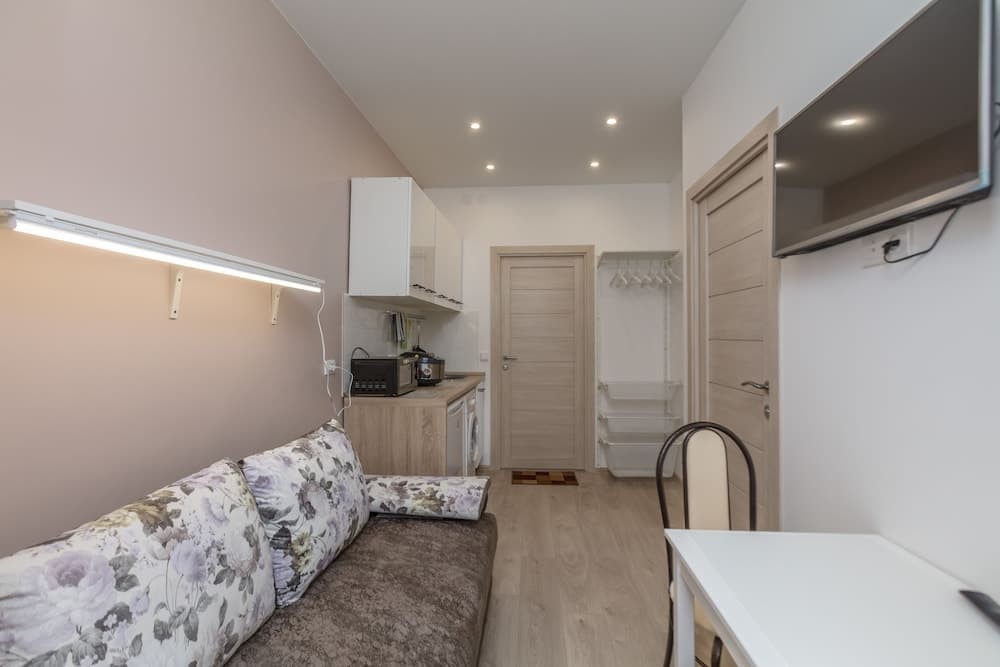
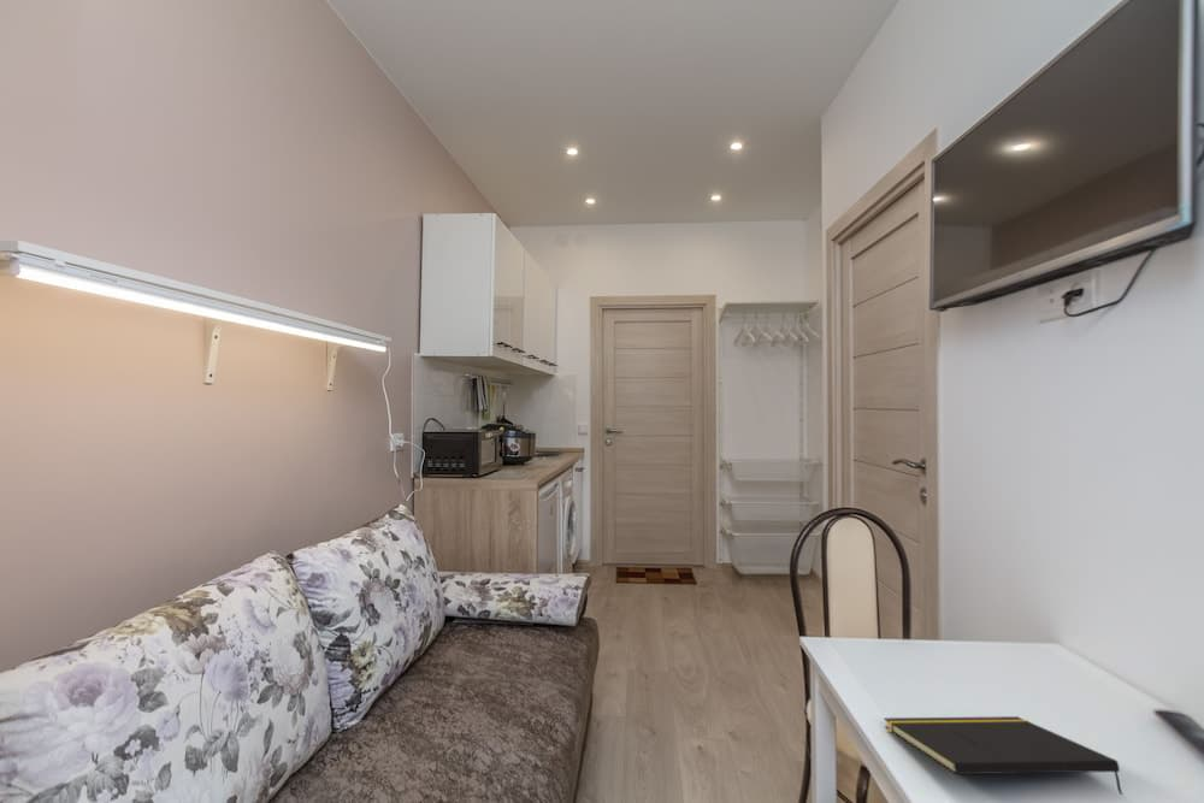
+ notepad (990, 742)
